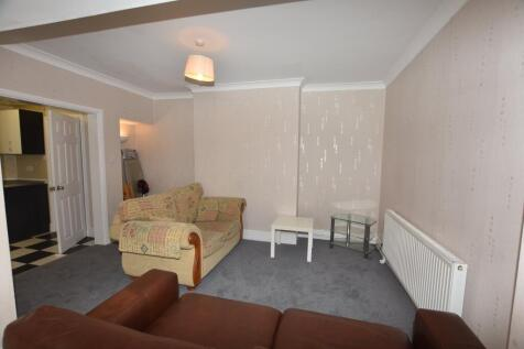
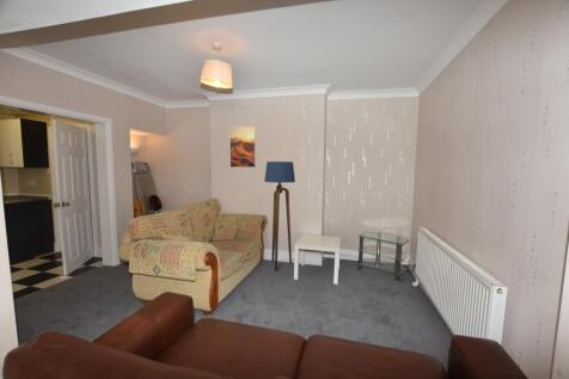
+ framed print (243, 147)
+ floor lamp (277, 214)
